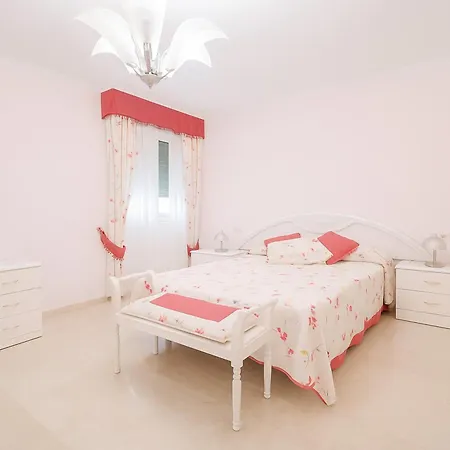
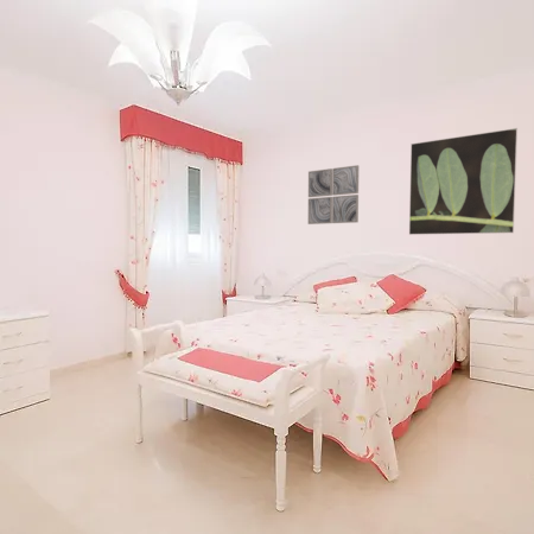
+ wall art (332, 195)
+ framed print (458, 185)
